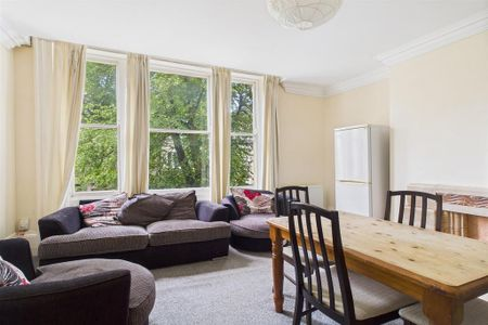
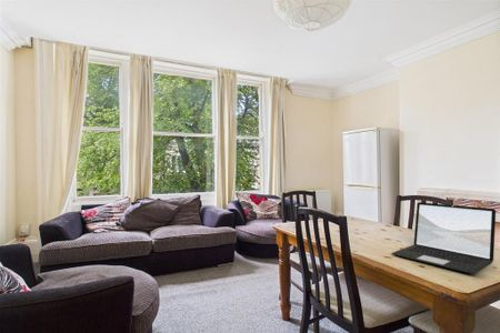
+ laptop (441, 232)
